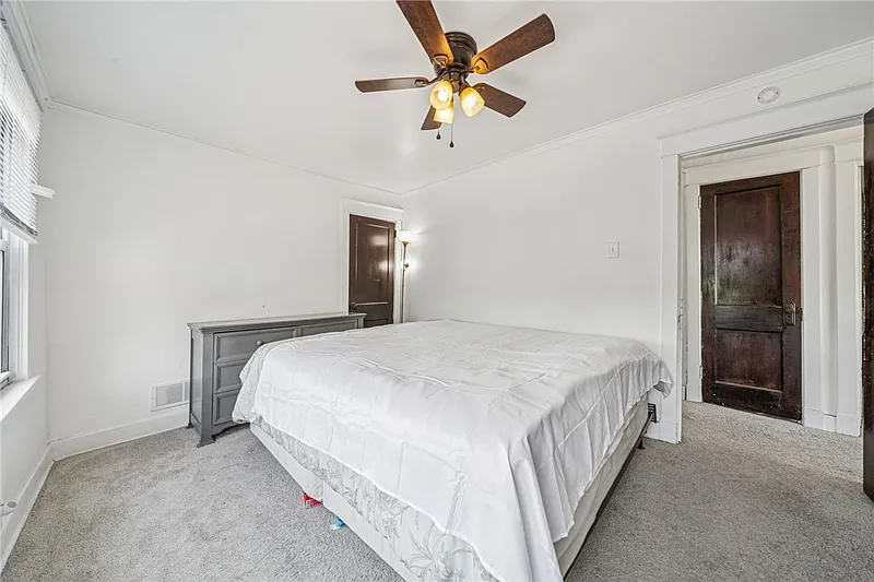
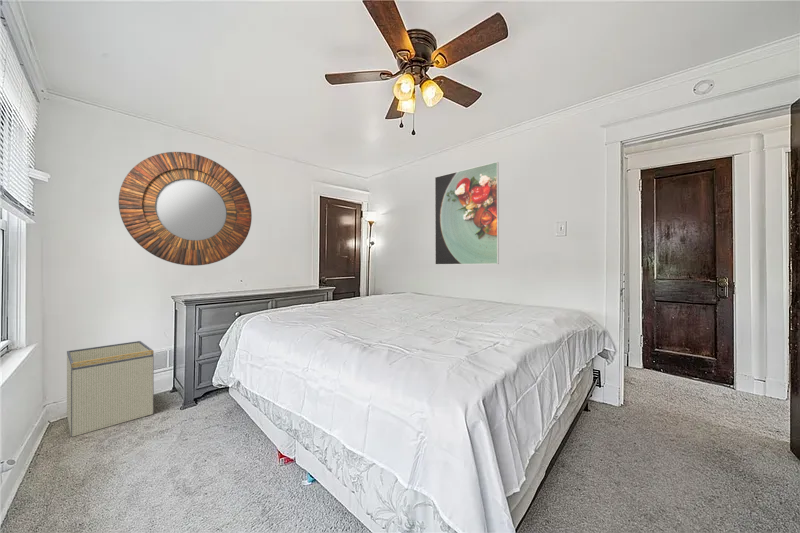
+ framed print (464, 217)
+ home mirror (193, 209)
+ storage bin (110, 382)
